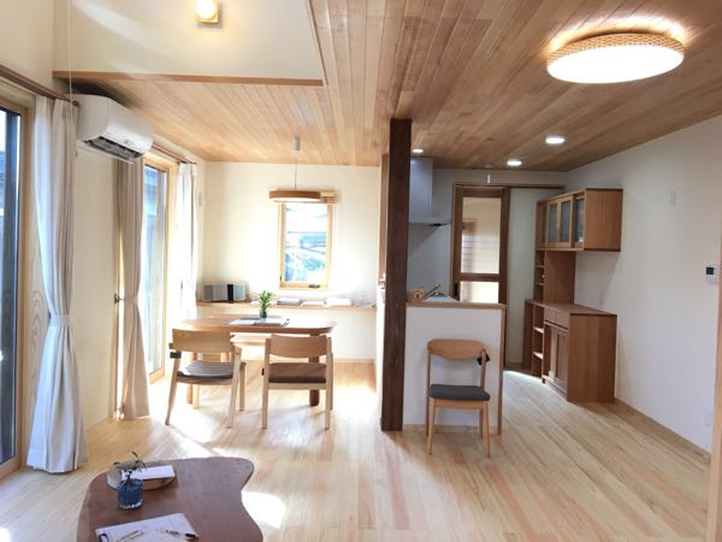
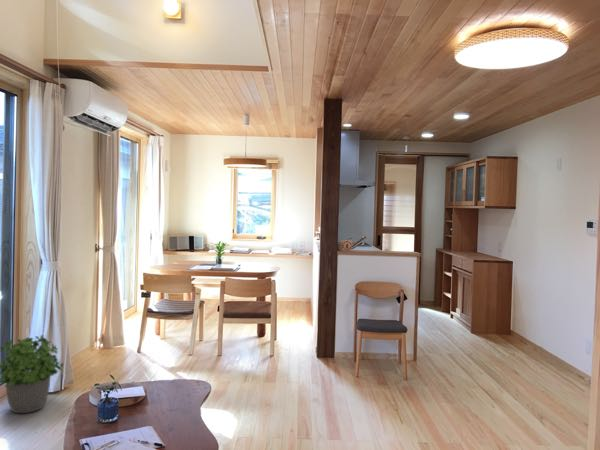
+ potted plant (29, 372)
